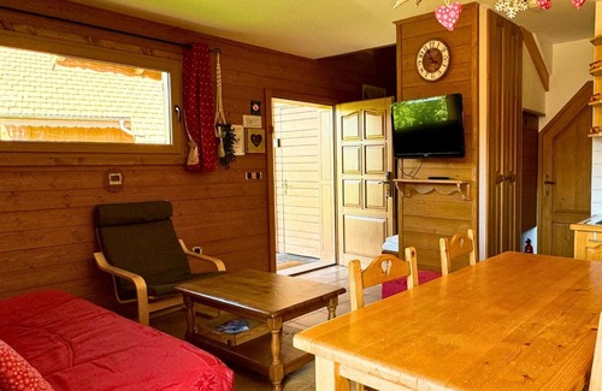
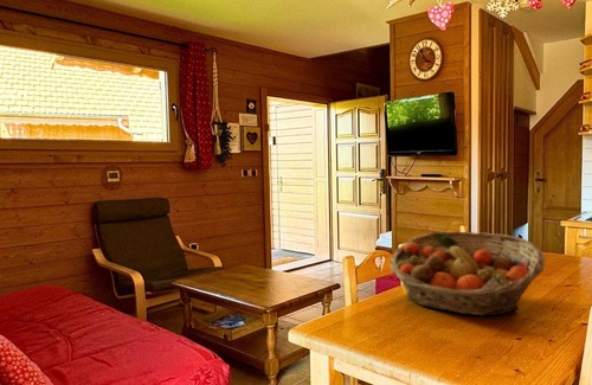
+ fruit basket (462, 269)
